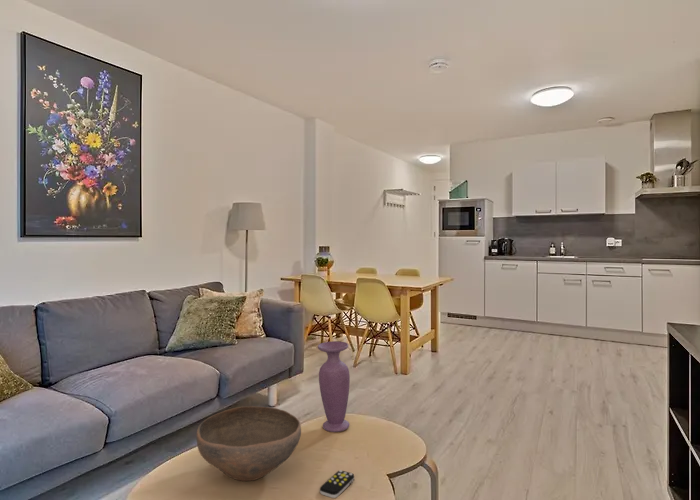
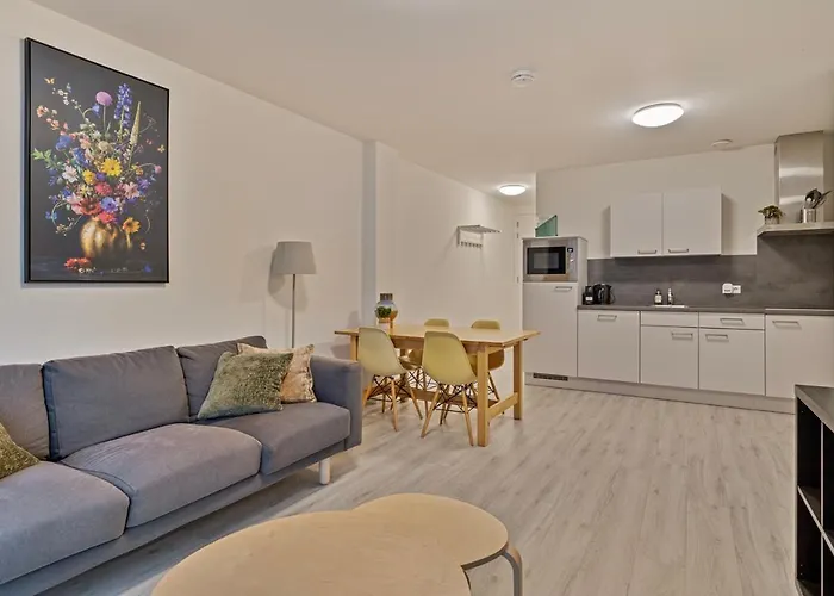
- vase (333, 385)
- bowl (250, 448)
- remote control (337, 483)
